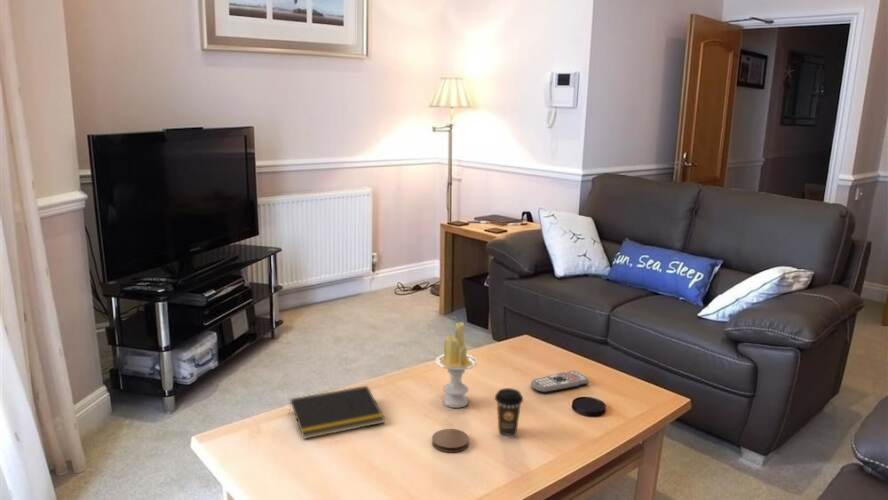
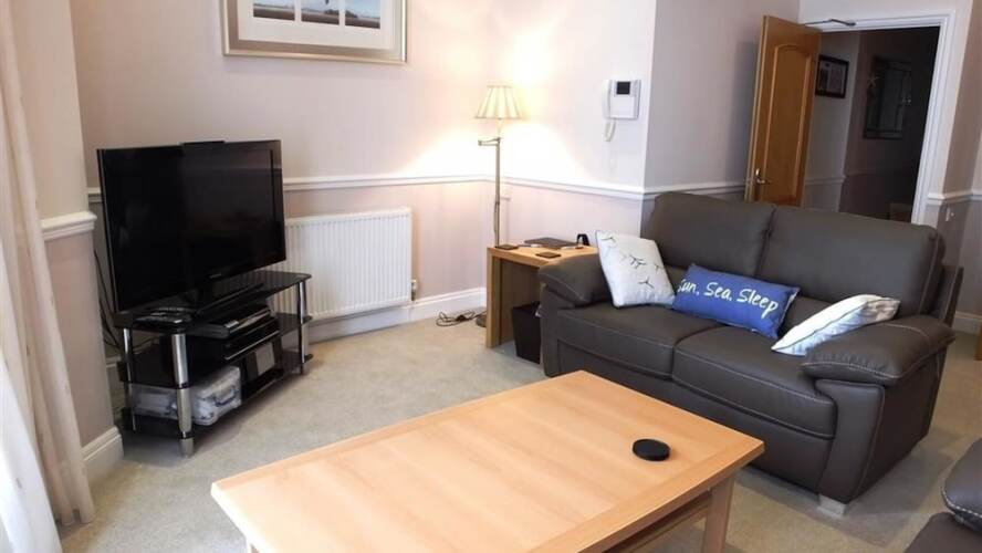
- coaster (450, 440)
- remote control (558, 382)
- candle (456, 363)
- coffee cup (508, 413)
- notepad (337, 410)
